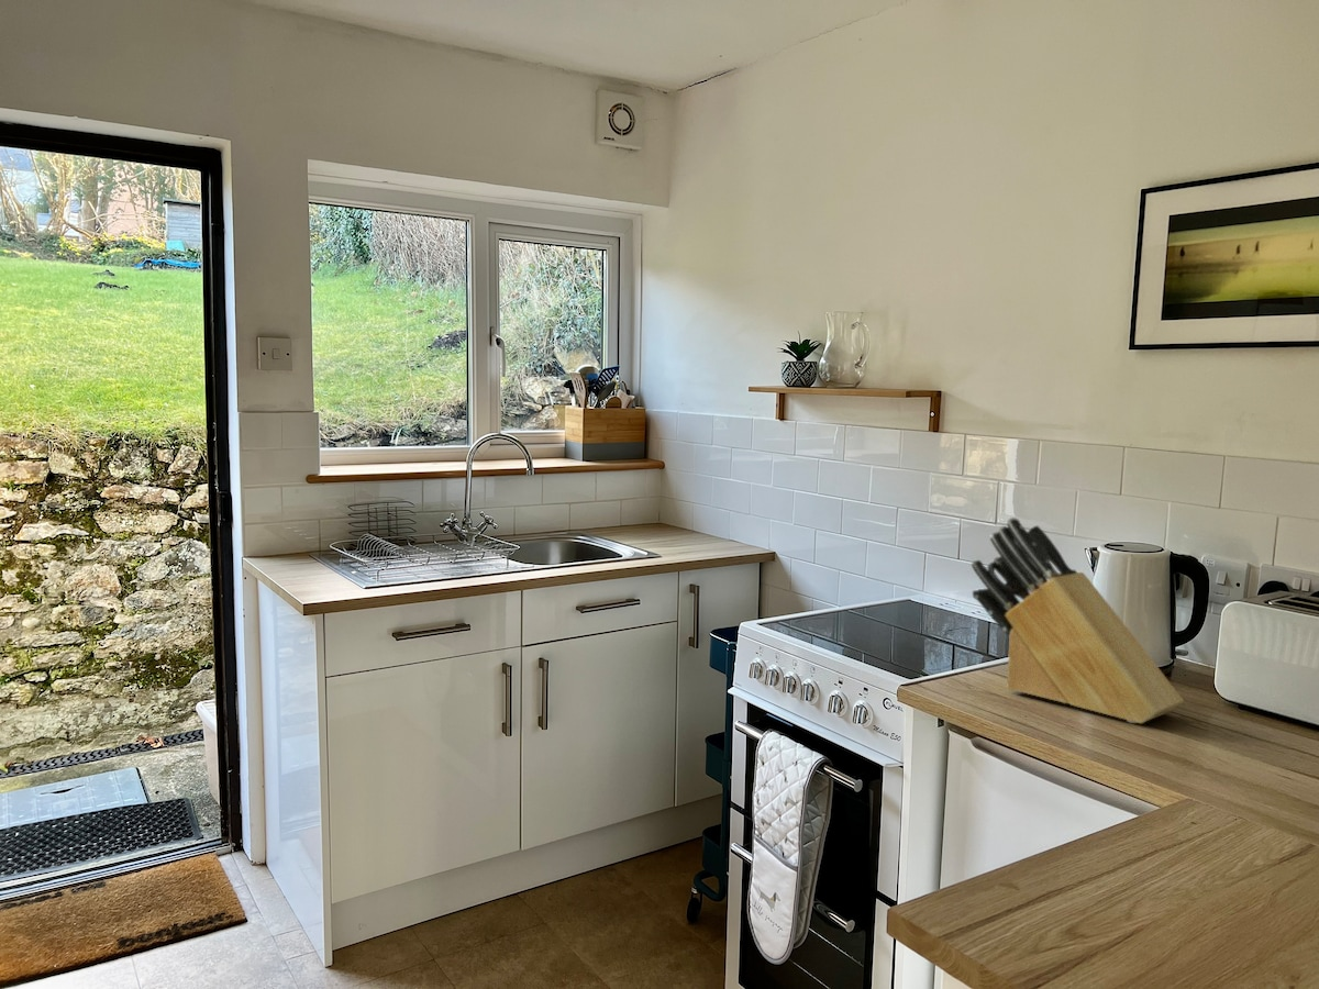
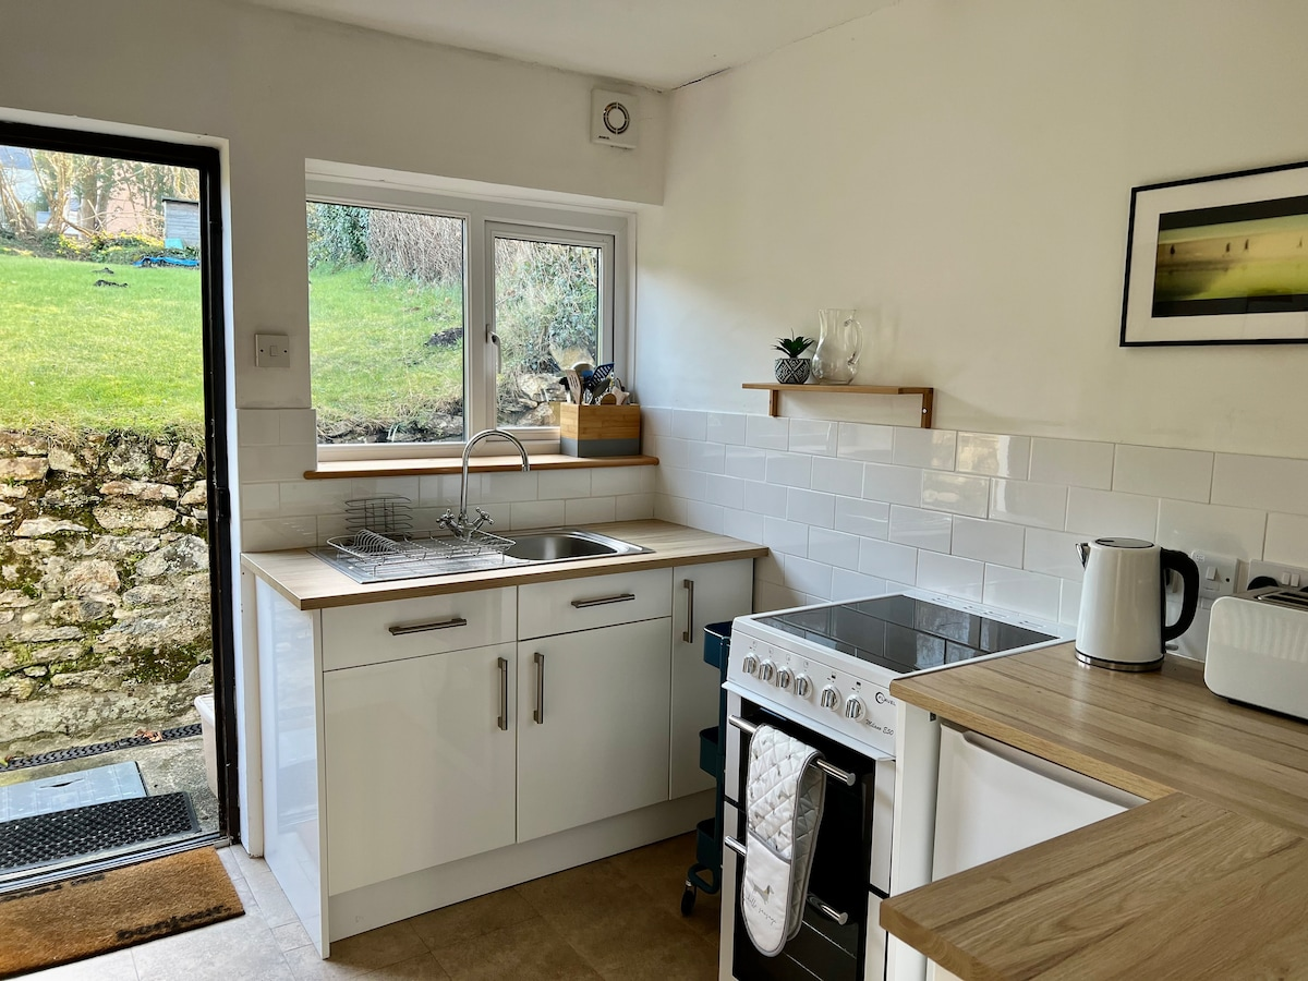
- knife block (1072, 611)
